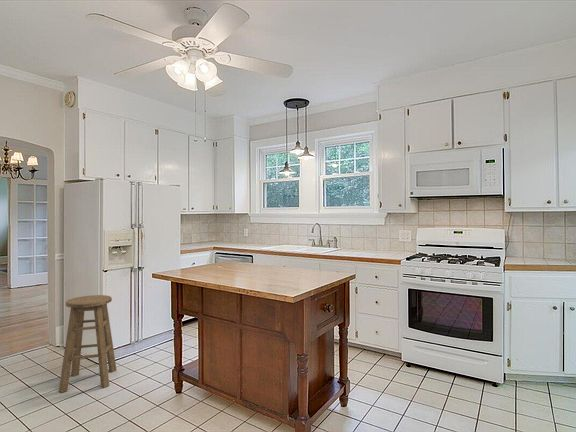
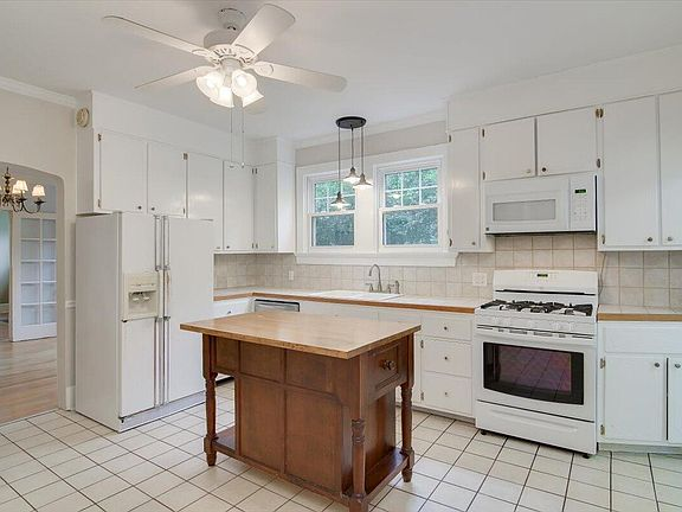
- bar stool (90, 344)
